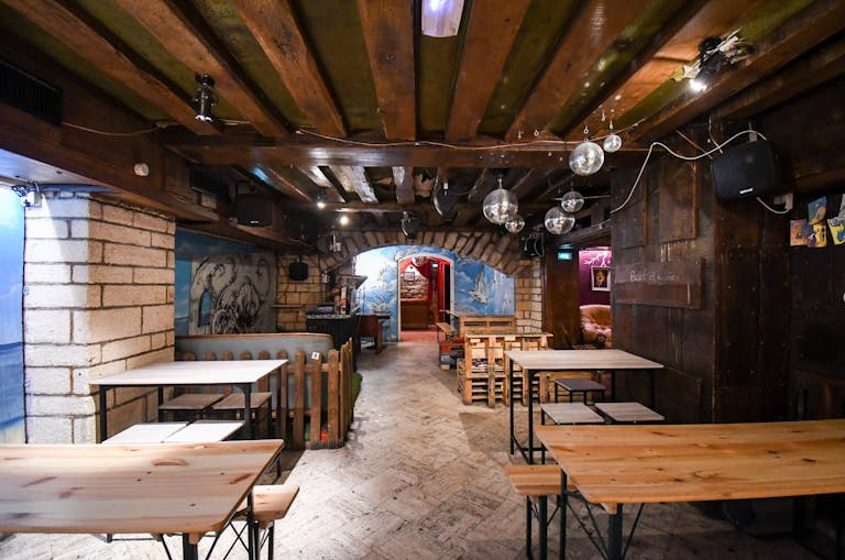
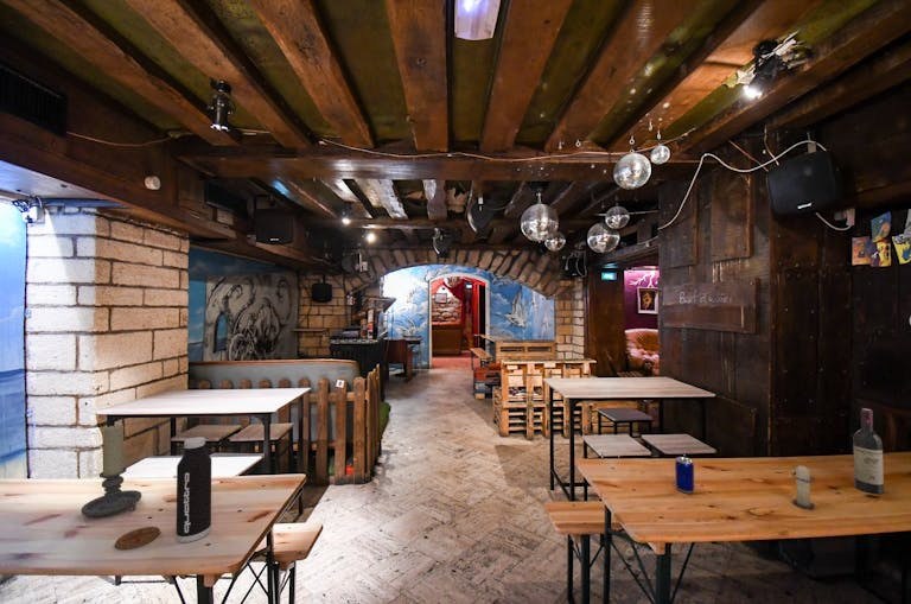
+ coaster (138, 536)
+ candle (803, 484)
+ candle holder (116, 466)
+ water bottle (193, 487)
+ wine bottle (867, 449)
+ beer can (684, 473)
